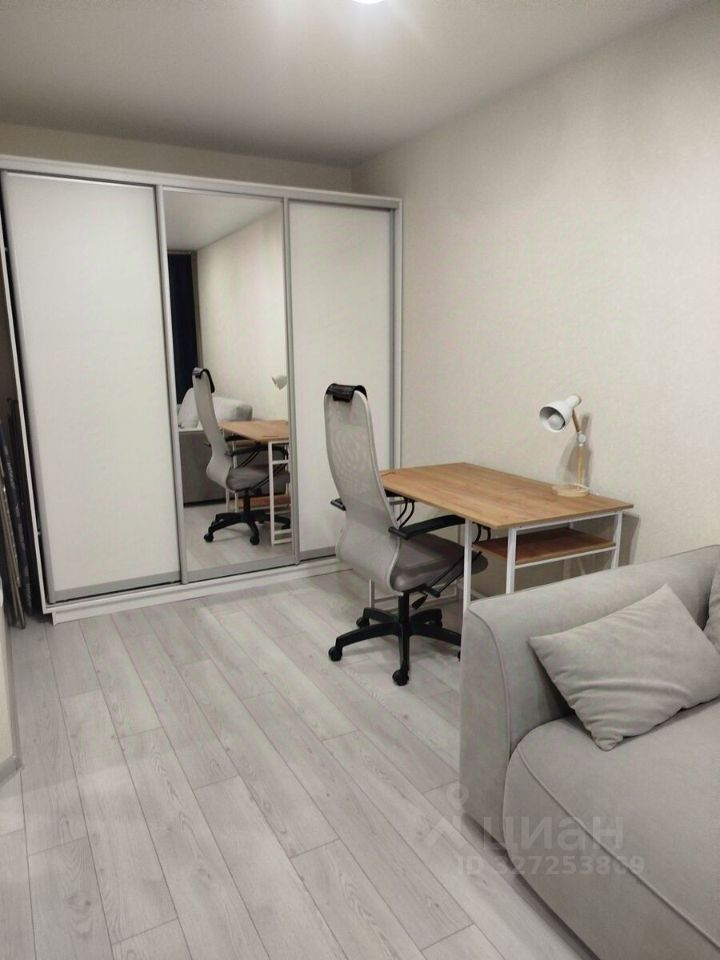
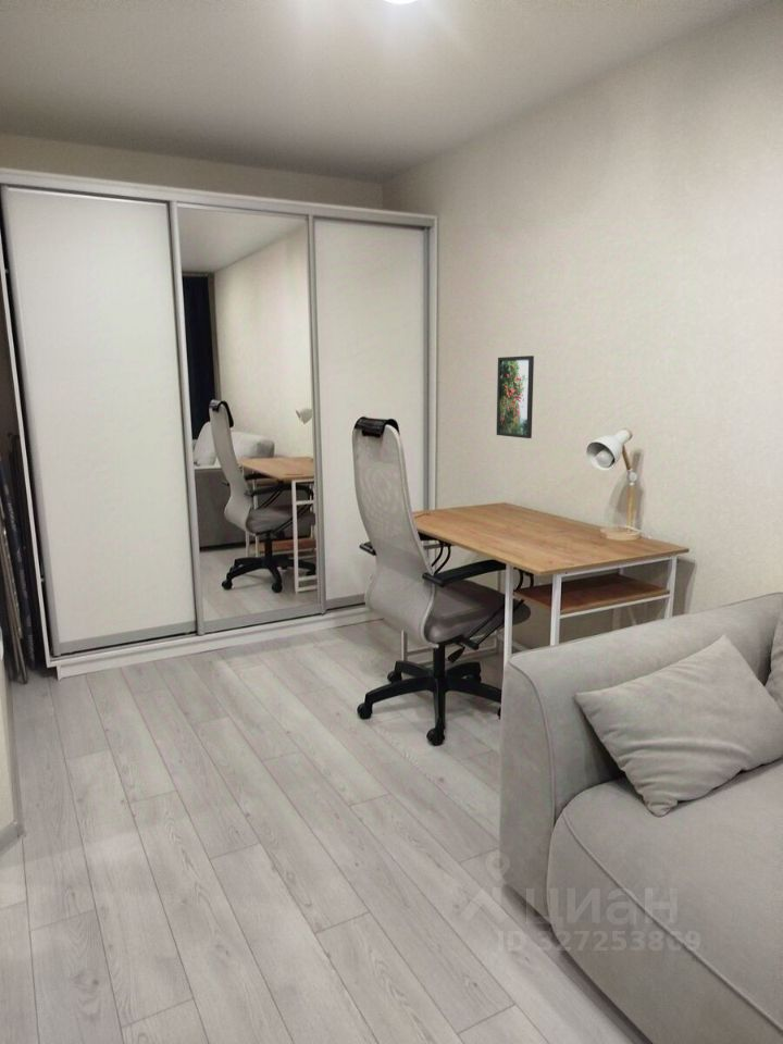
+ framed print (514, 397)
